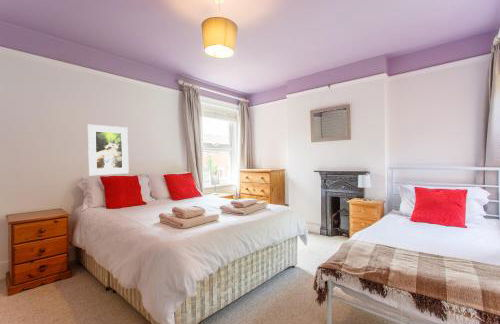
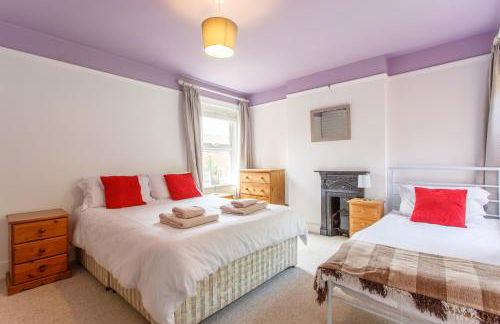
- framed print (109, 150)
